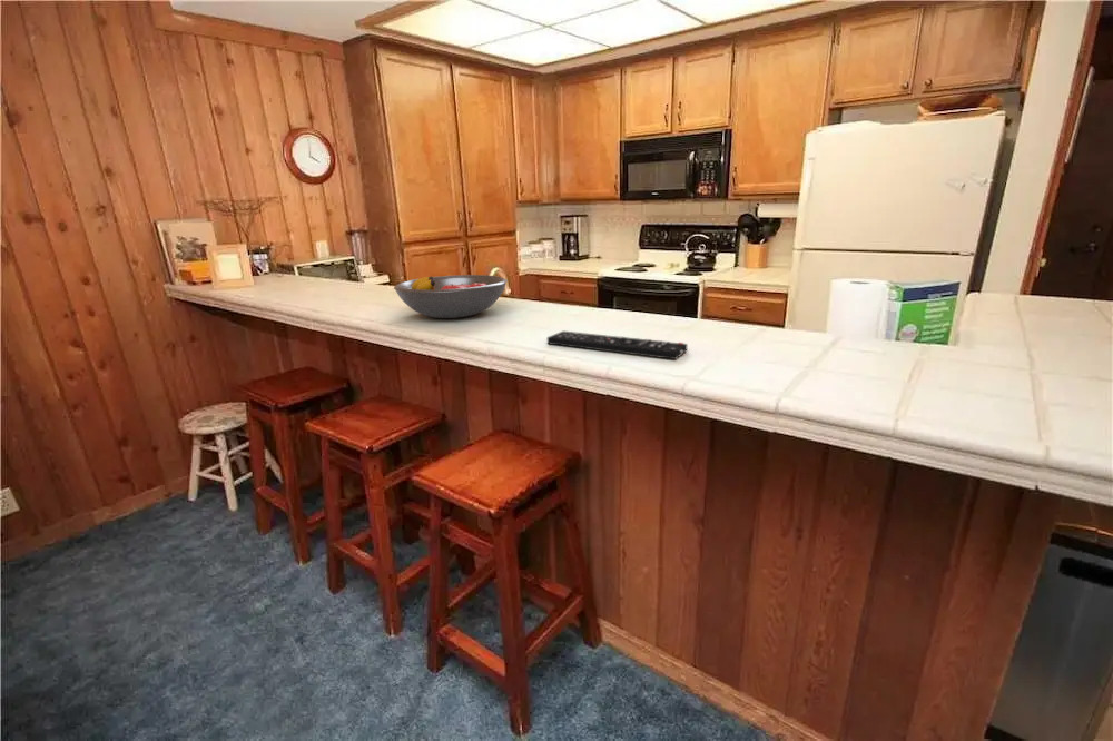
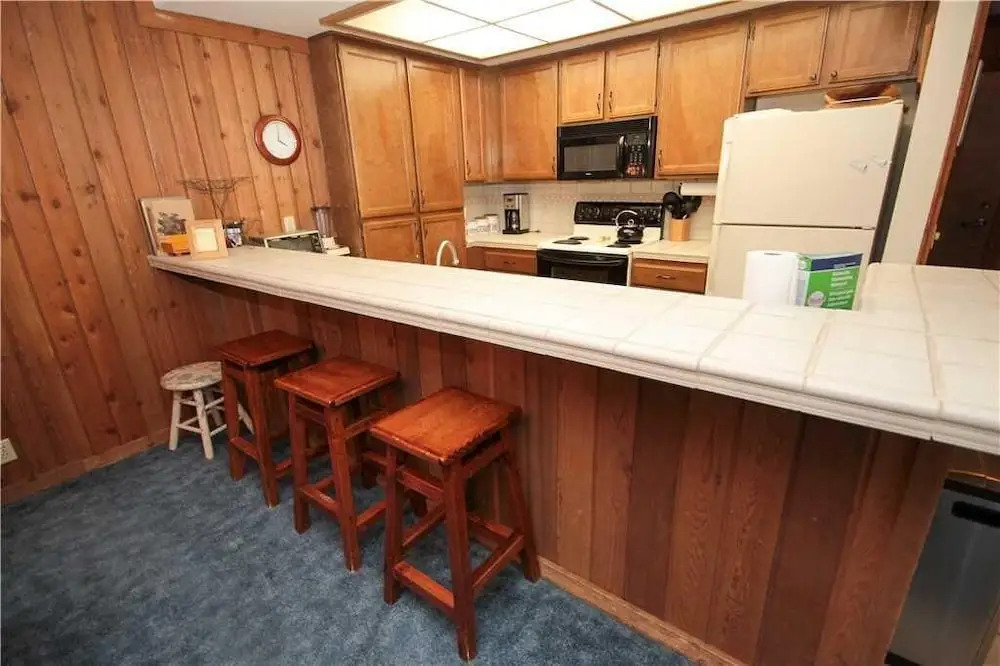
- fruit bowl (452, 294)
- remote control (614, 343)
